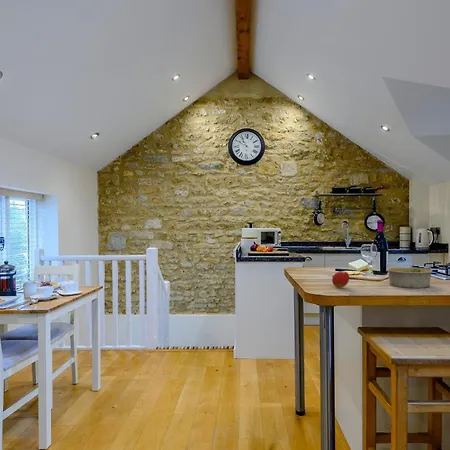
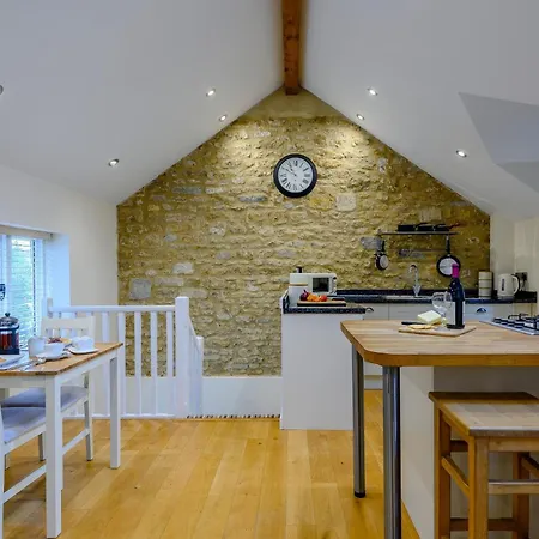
- fruit (340, 278)
- bowl (409, 276)
